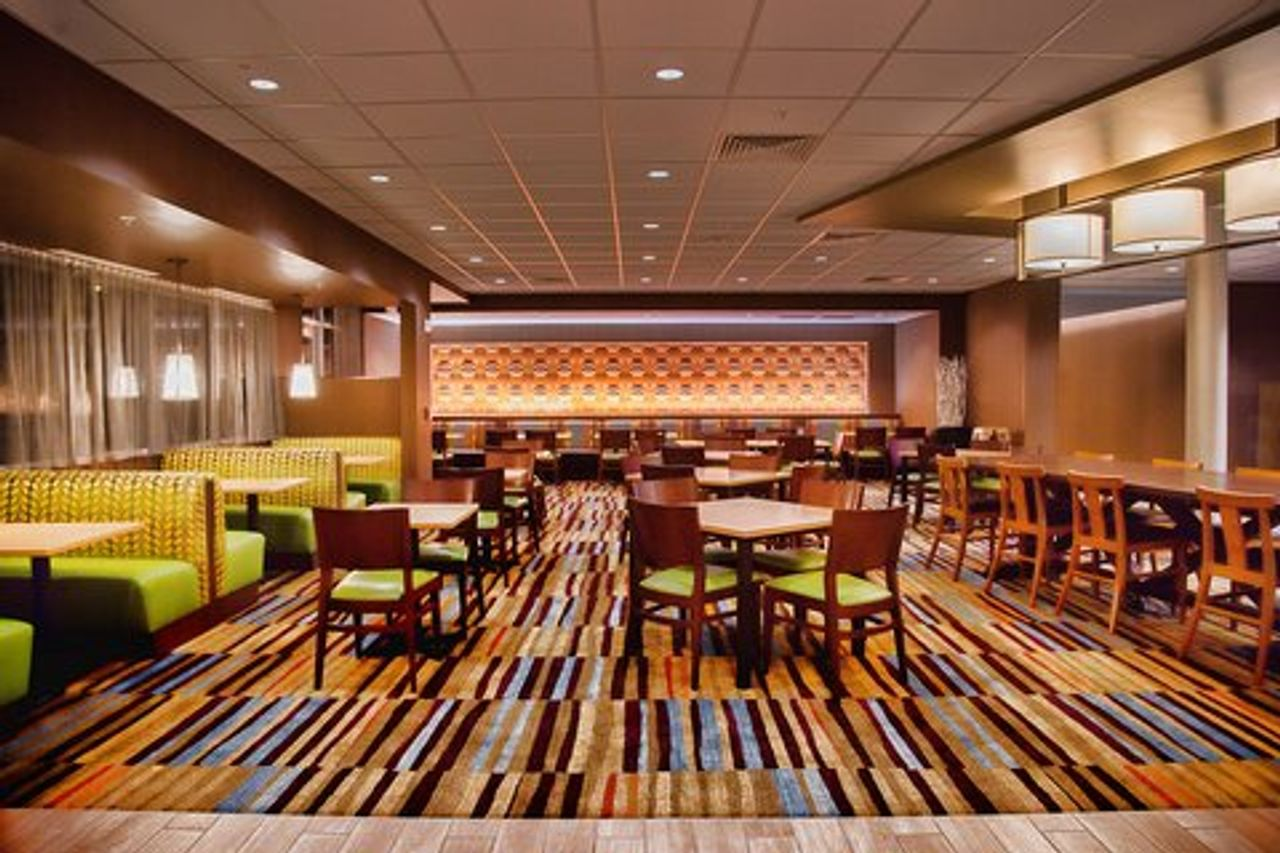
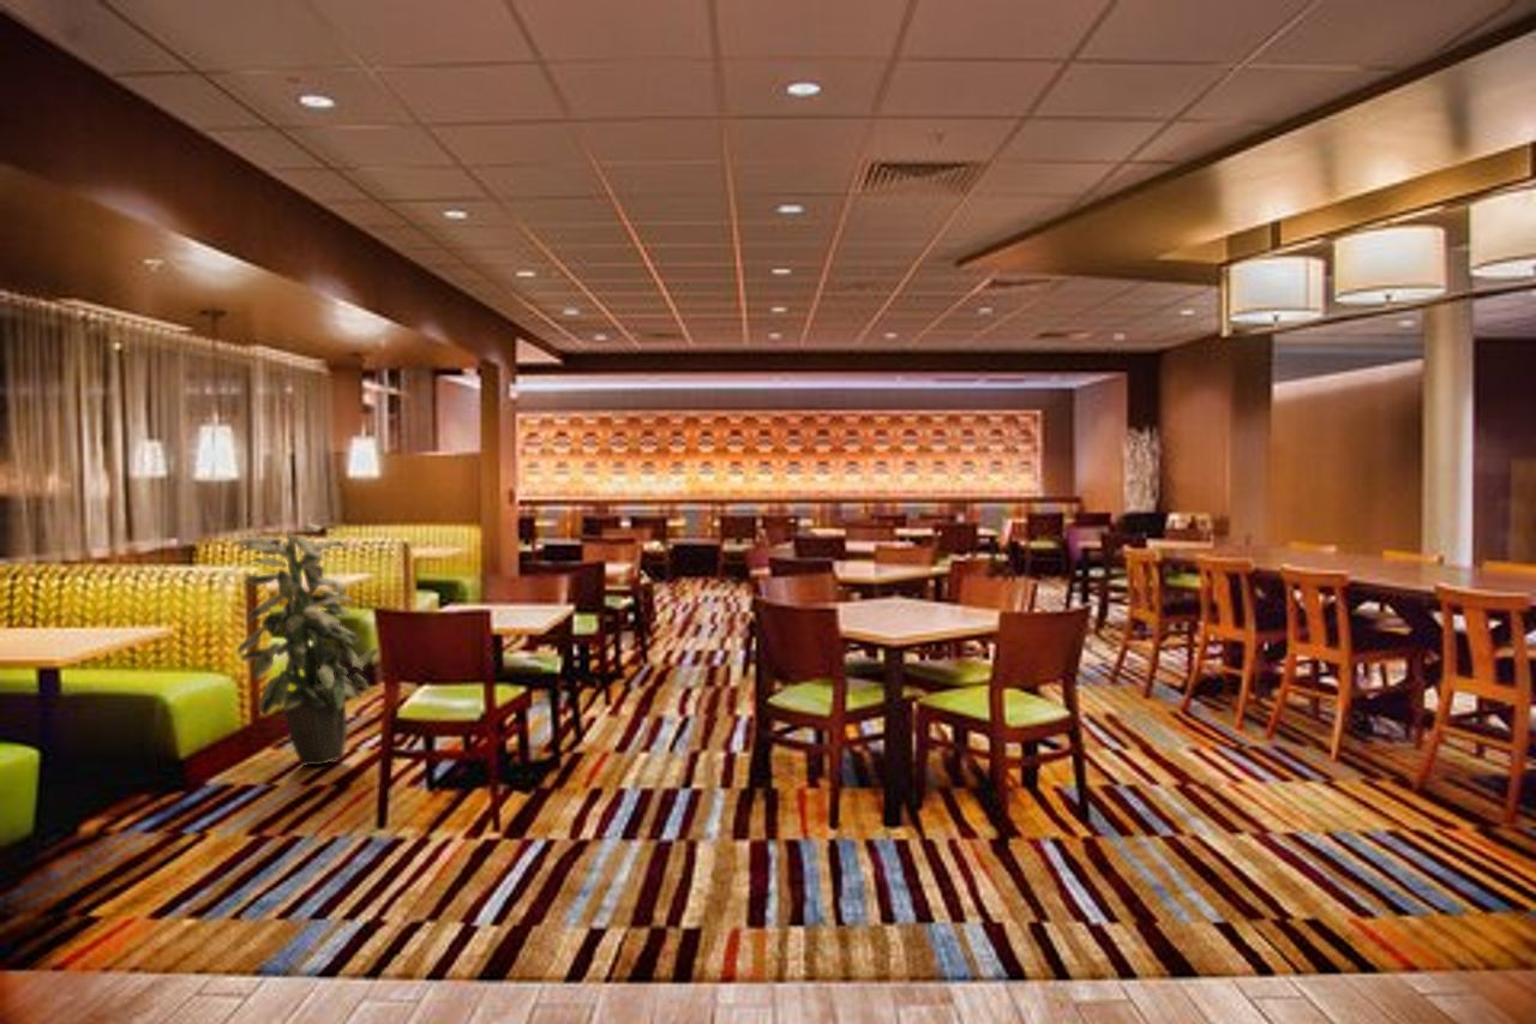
+ indoor plant (304, 643)
